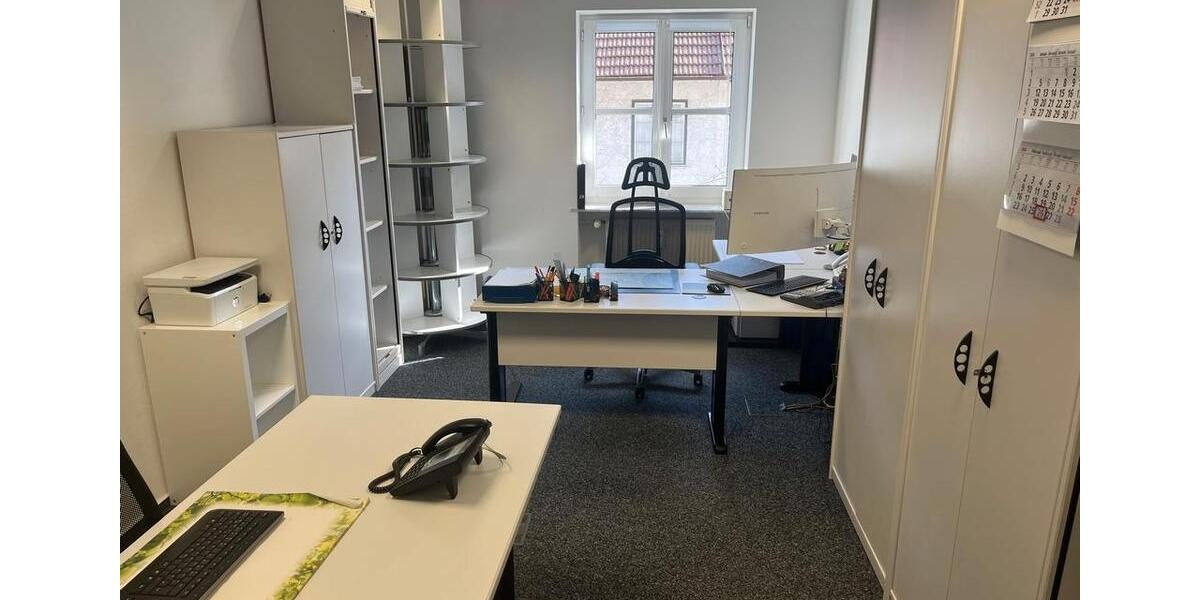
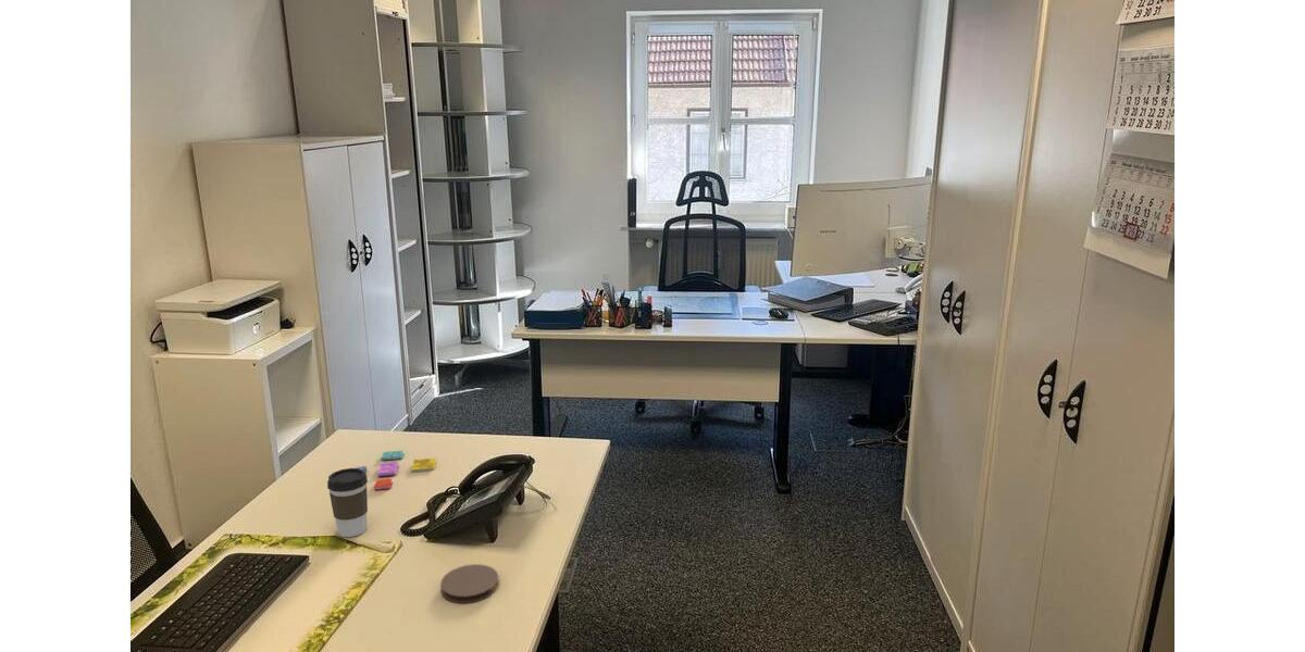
+ books (395, 468)
+ coaster (470, 582)
+ coffee cup (349, 502)
